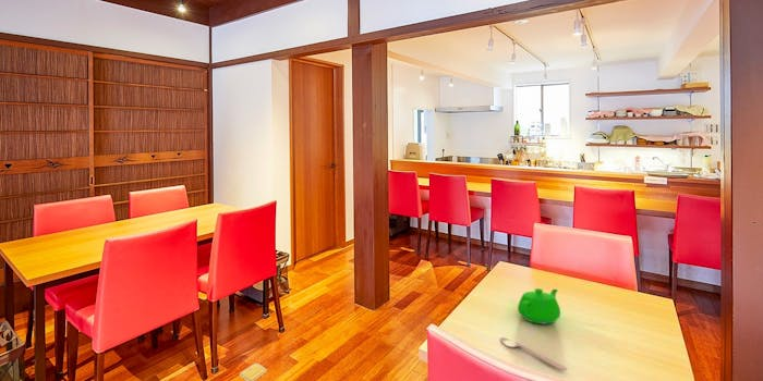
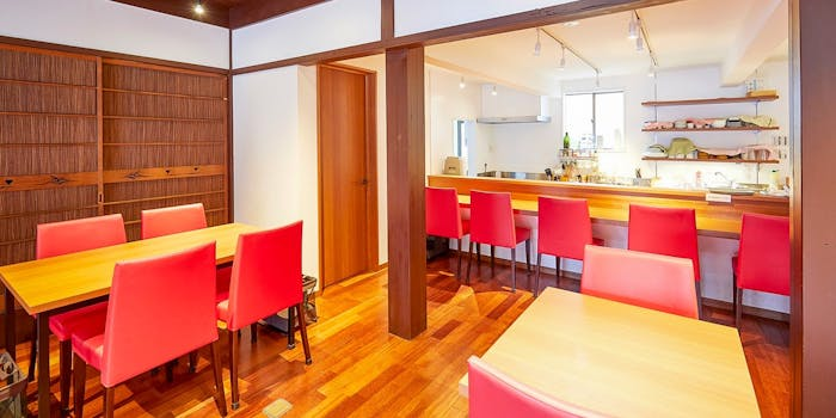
- spoon (531, 352)
- teapot (540, 304)
